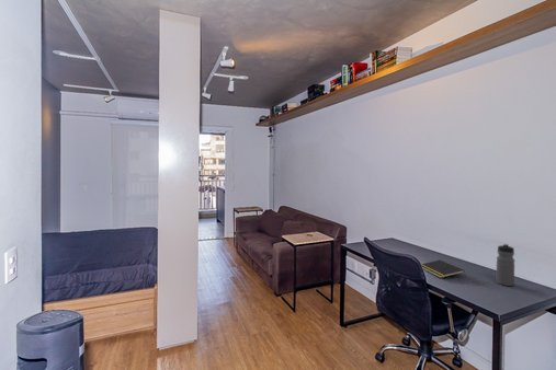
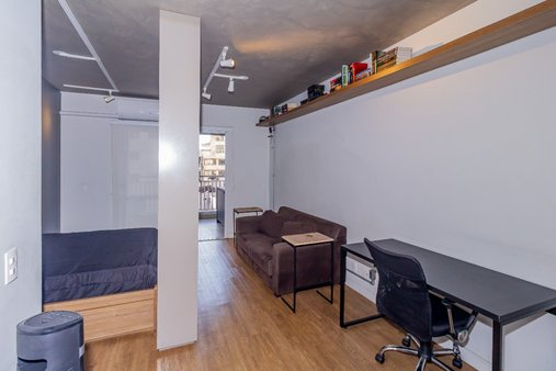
- notepad (440, 268)
- water bottle (504, 263)
